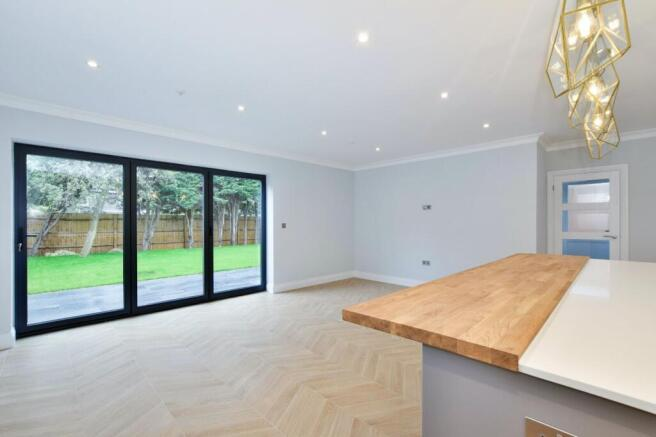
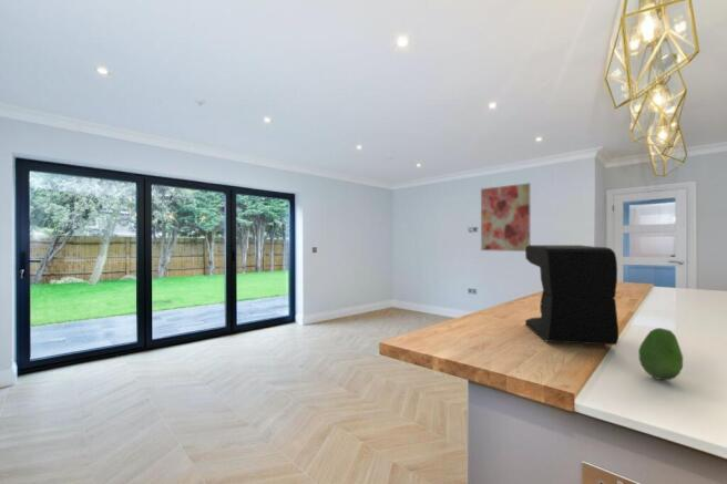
+ wall art (504, 218)
+ fruit (659, 352)
+ coffee maker (565, 289)
